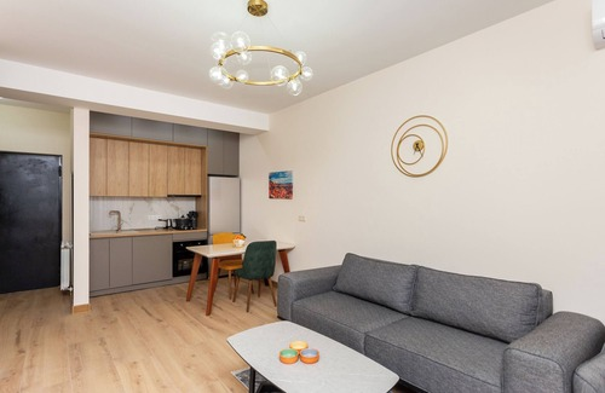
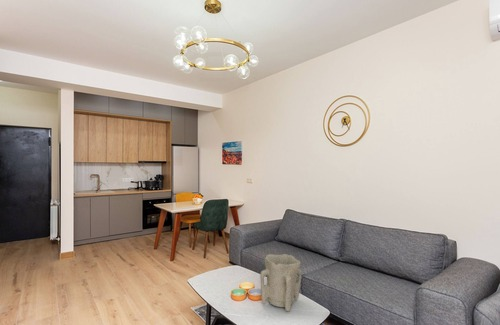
+ vase (281, 279)
